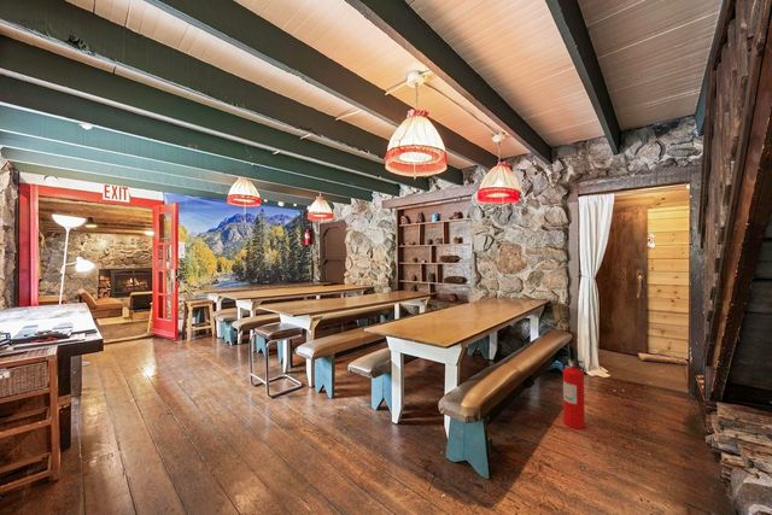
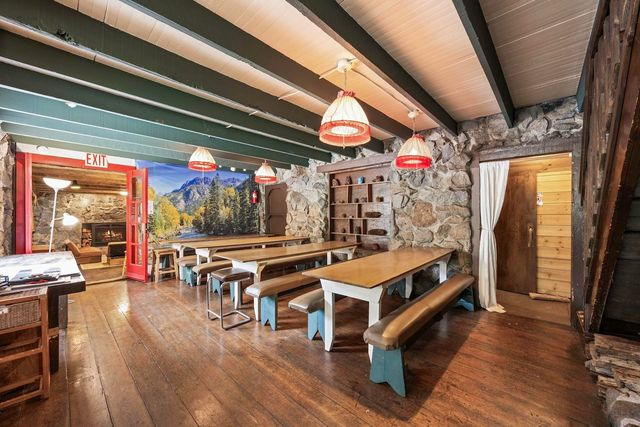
- fire extinguisher (573, 390)
